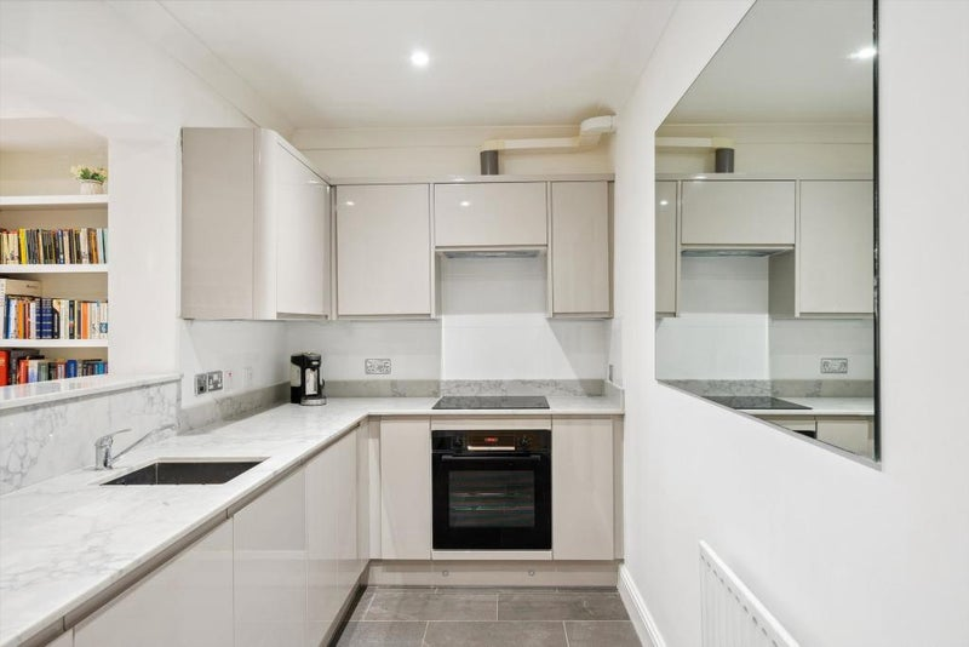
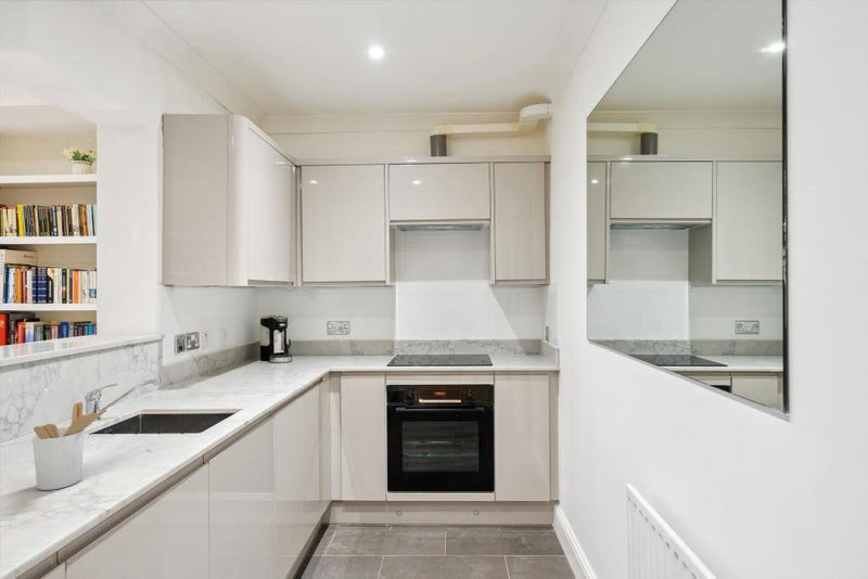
+ utensil holder (69, 445)
